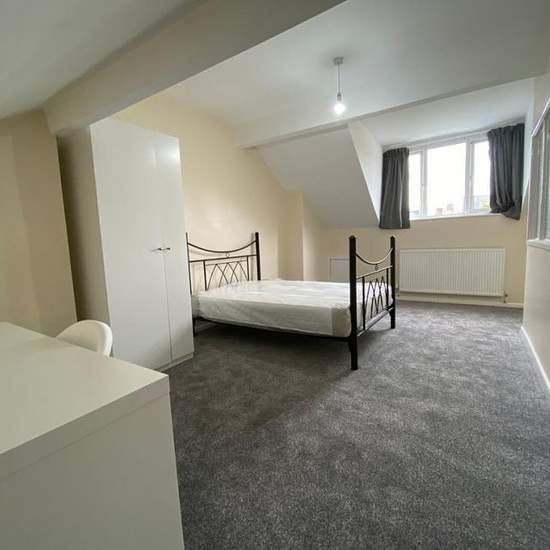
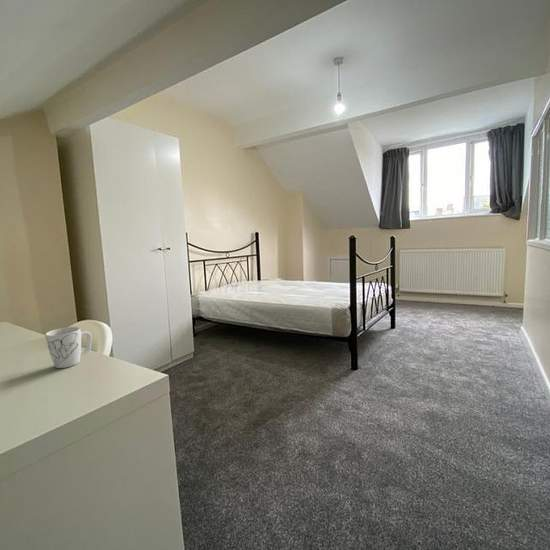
+ mug (71, 345)
